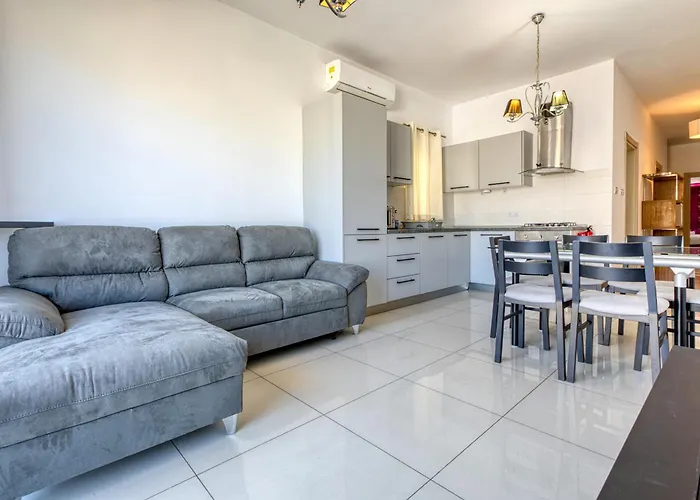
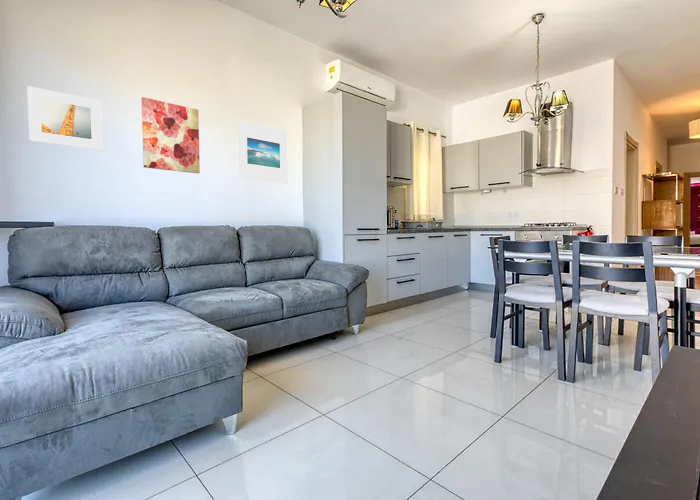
+ wall art (172, 137)
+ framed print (66, 119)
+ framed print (263, 153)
